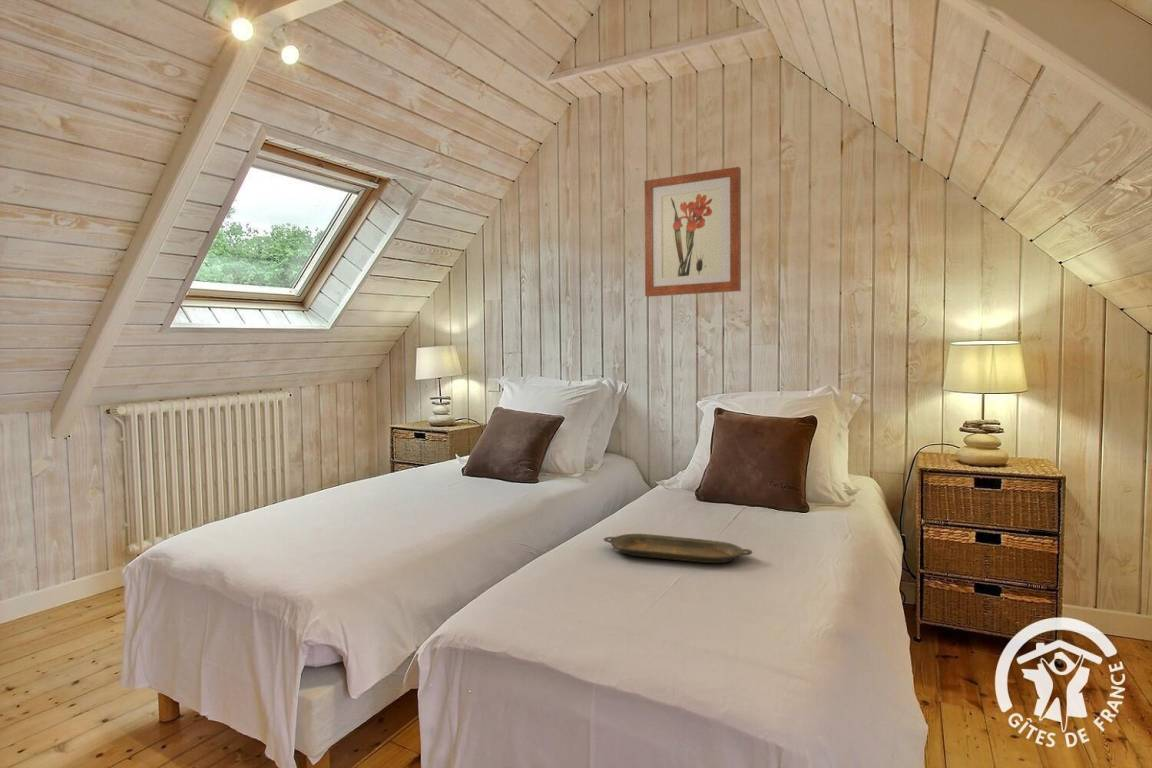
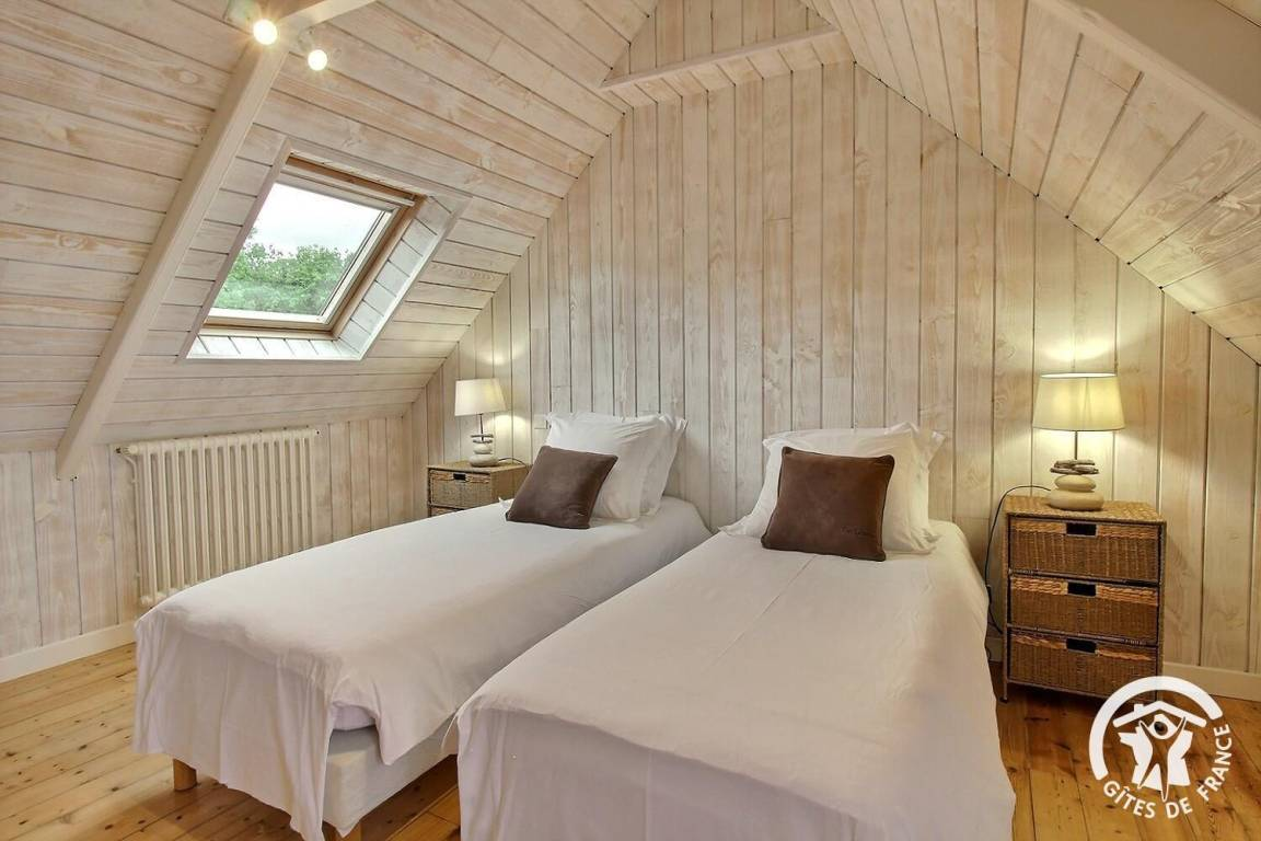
- wall art (691, 234)
- serving tray (675, 548)
